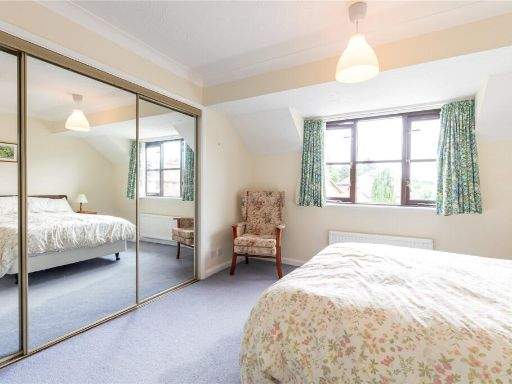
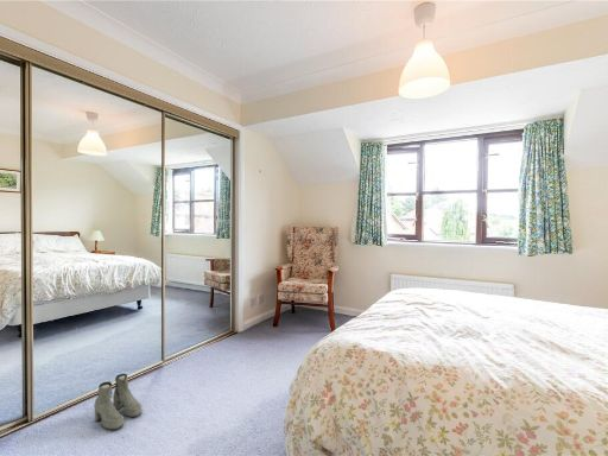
+ boots (118, 398)
